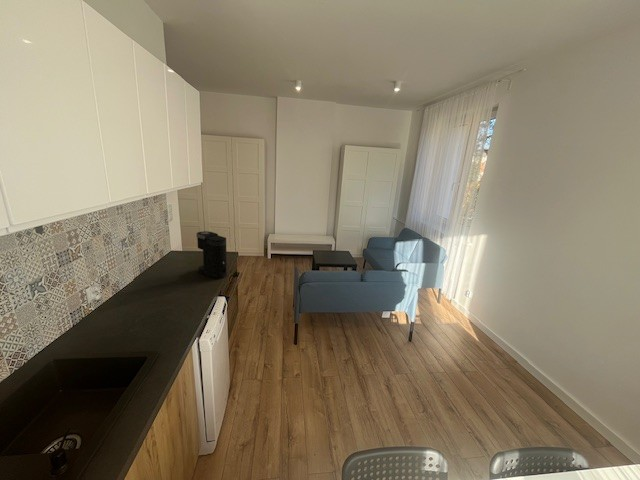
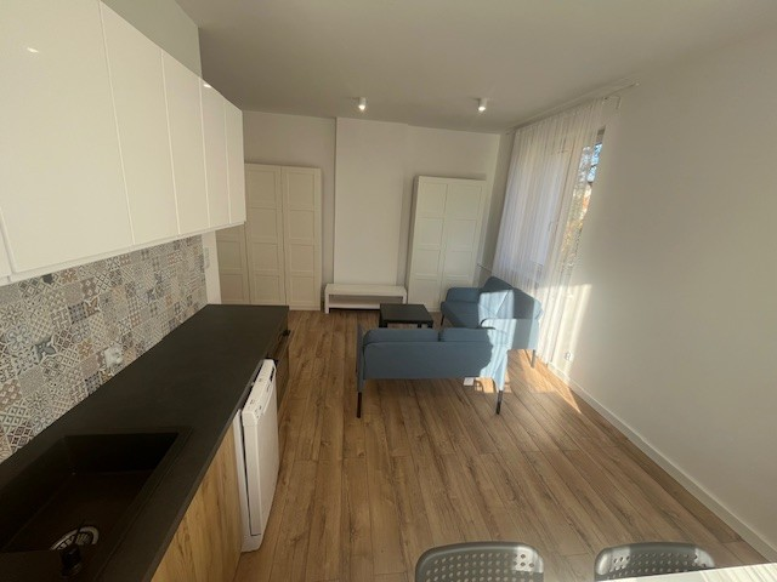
- coffee maker (211, 254)
